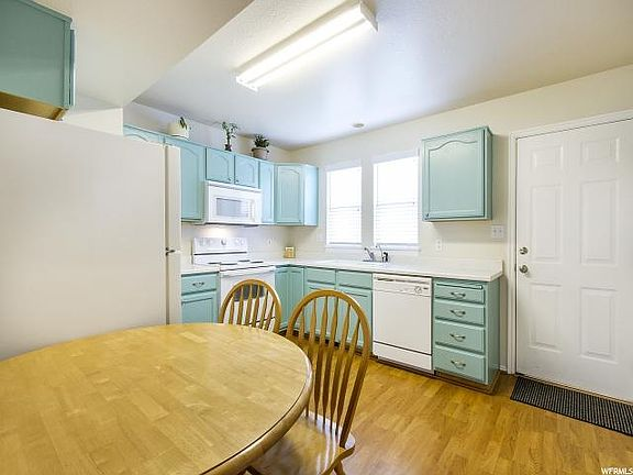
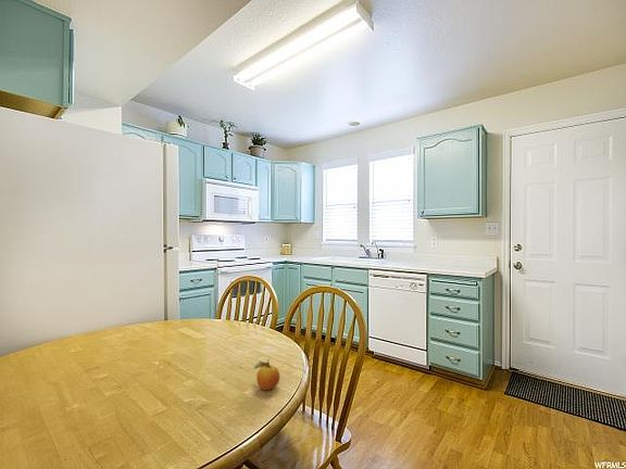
+ fruit (264, 370)
